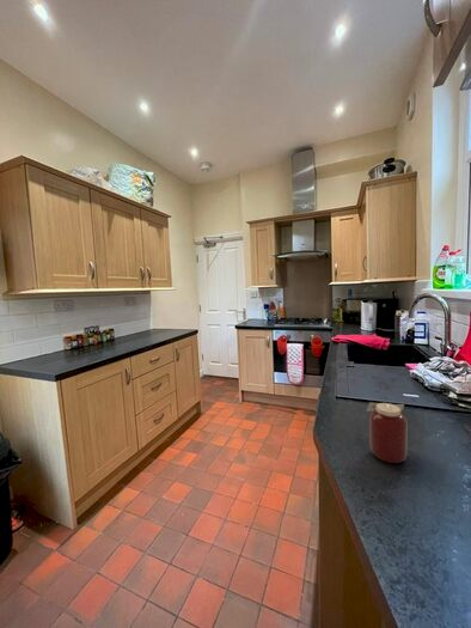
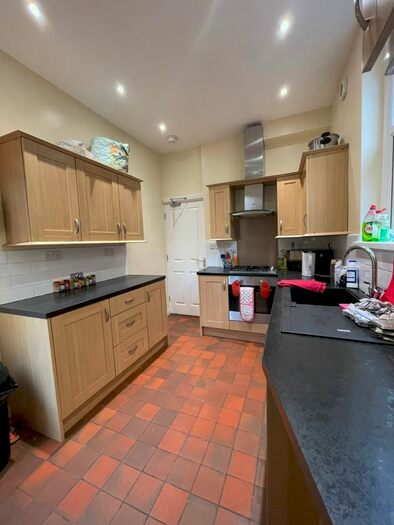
- jar (386, 427)
